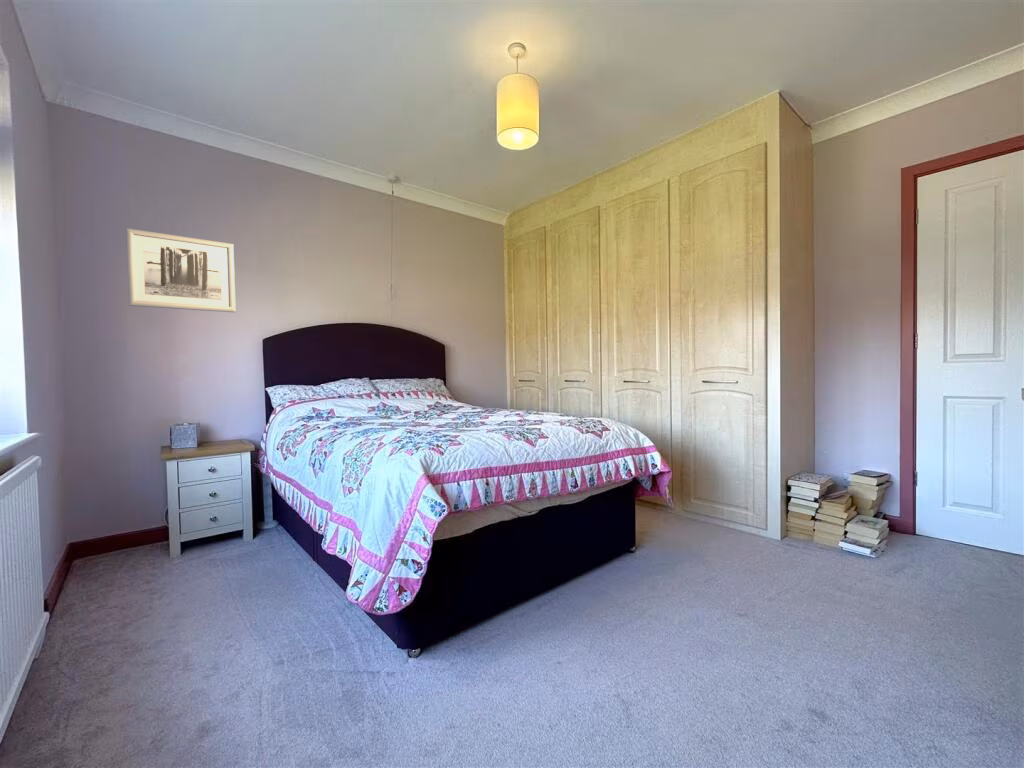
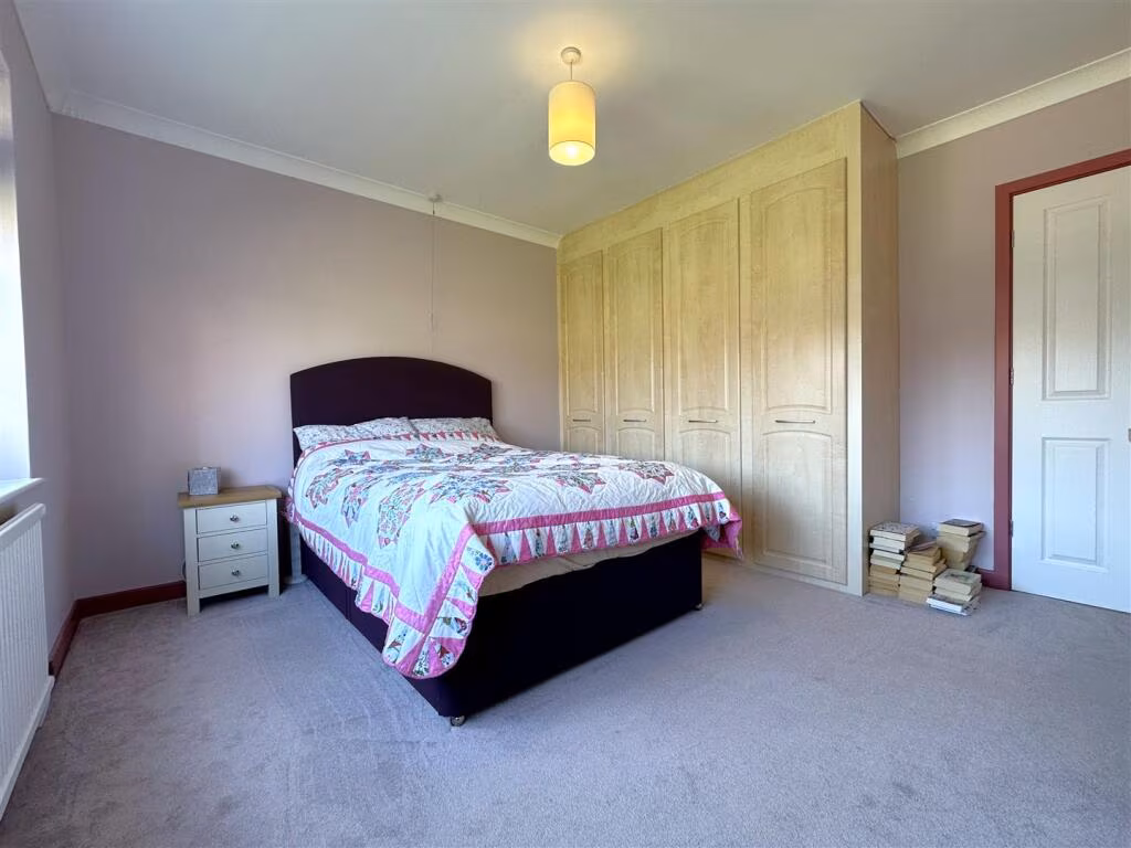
- wall art (184, 273)
